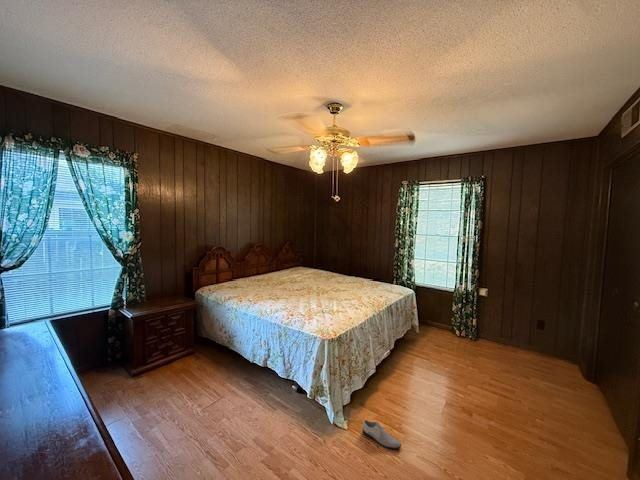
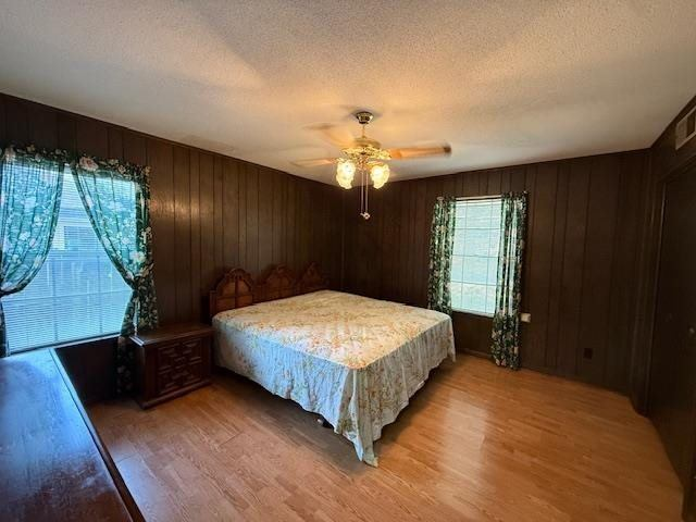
- shoe (380, 433)
